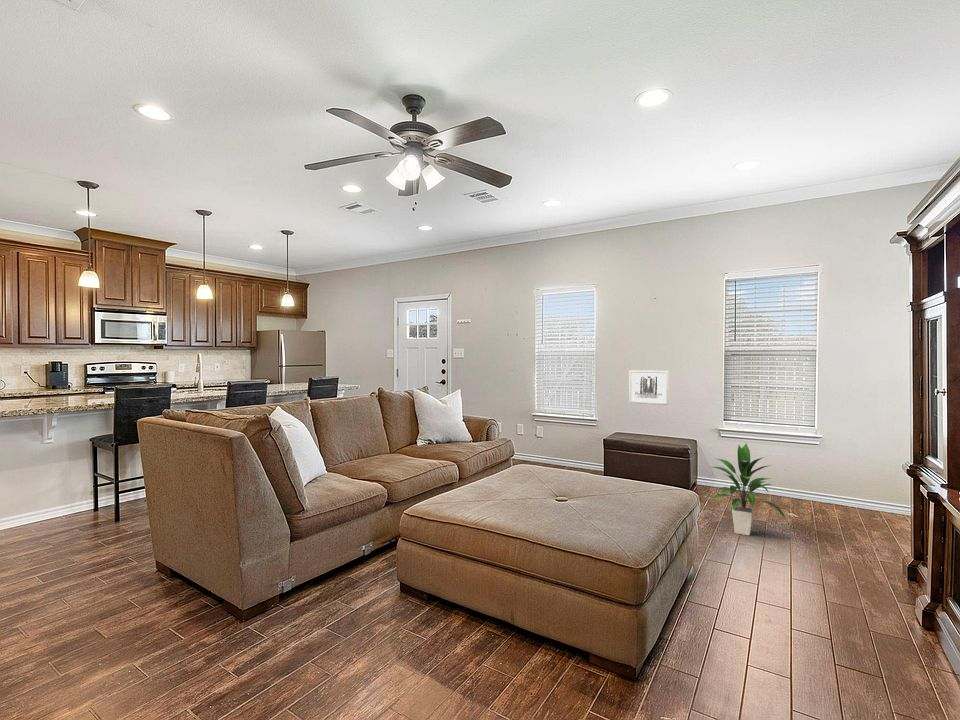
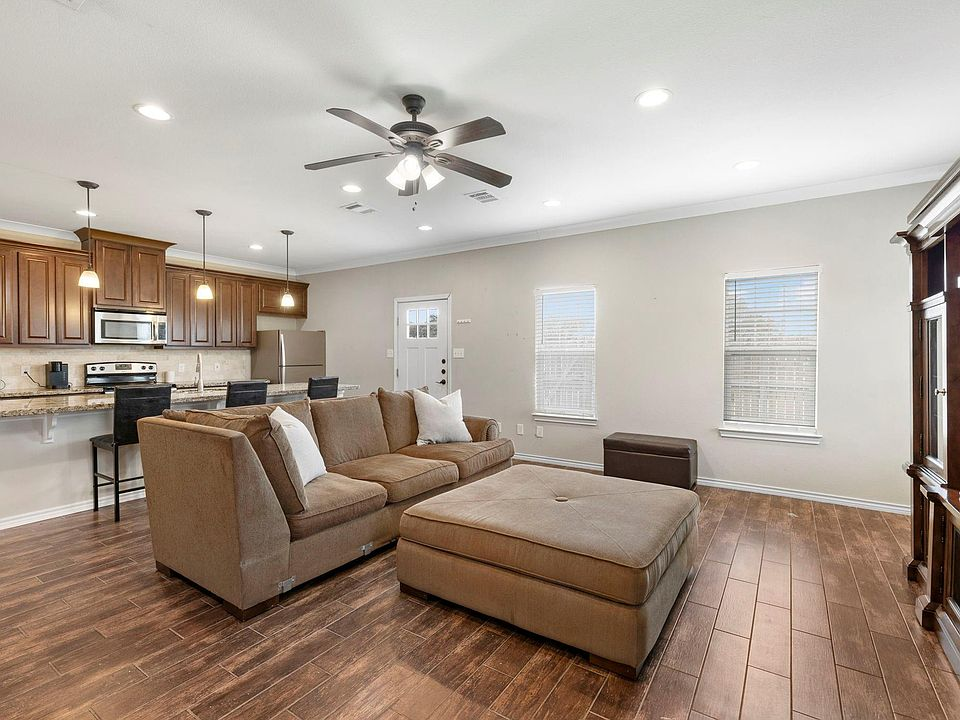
- indoor plant (745, 488)
- wall art (648, 387)
